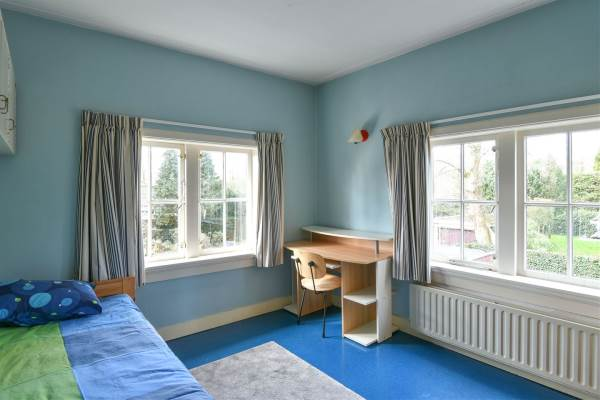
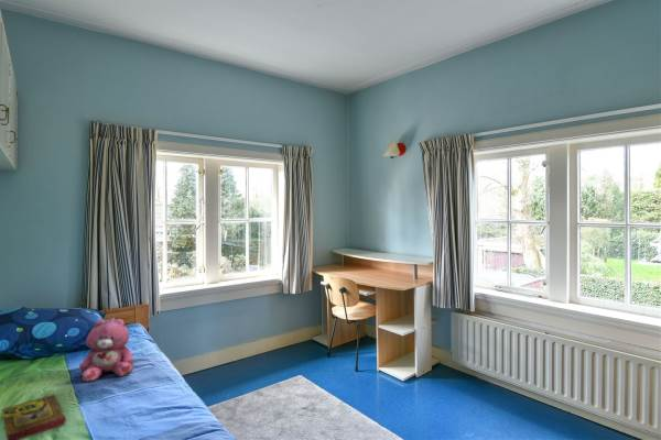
+ book (33, 416)
+ teddy bear (108, 344)
